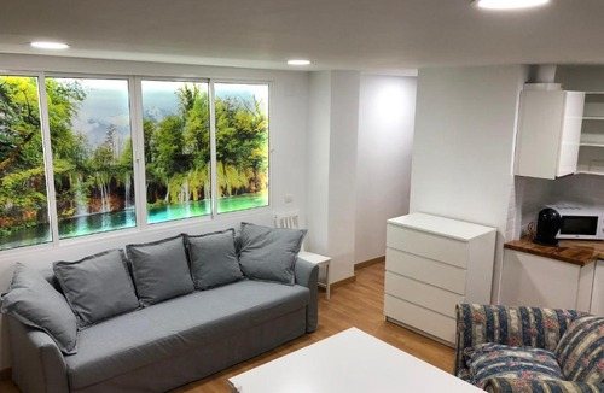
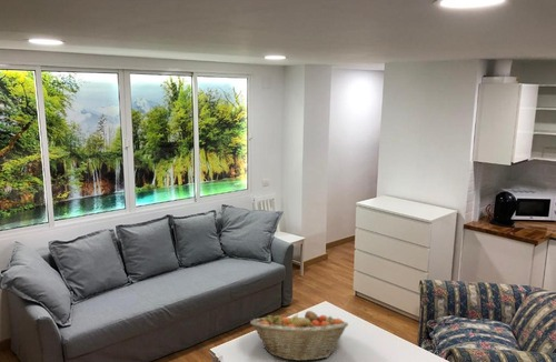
+ fruit basket (298, 330)
